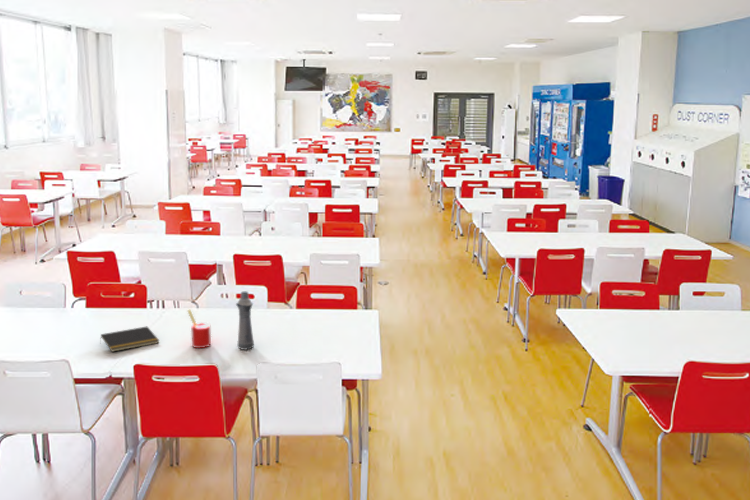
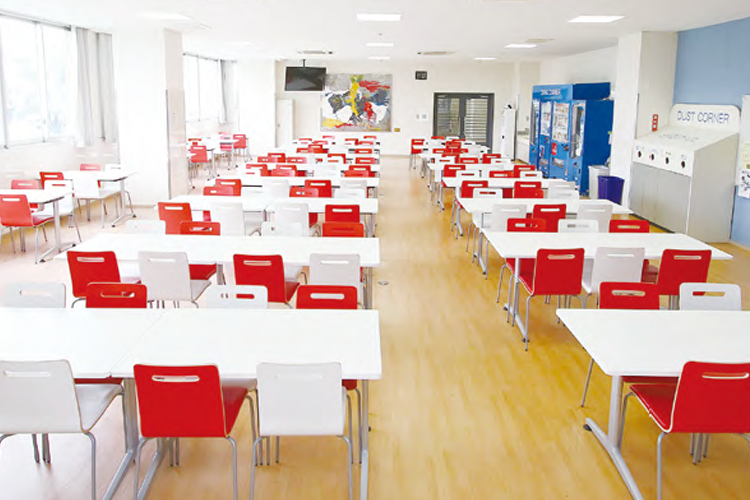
- bottle (244, 320)
- straw (198, 327)
- notepad (130, 338)
